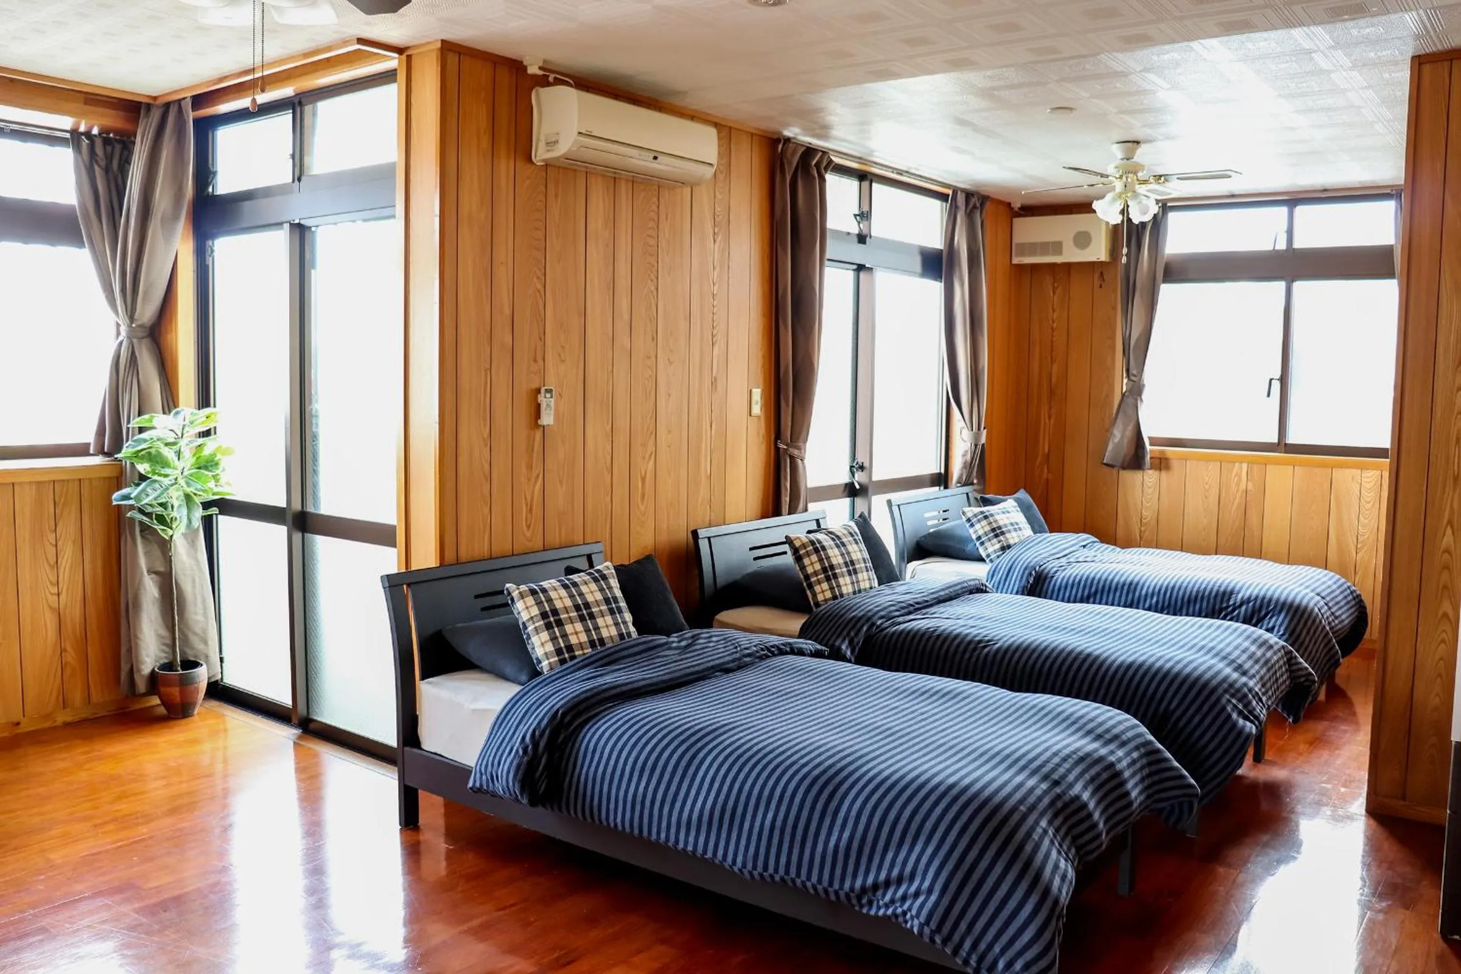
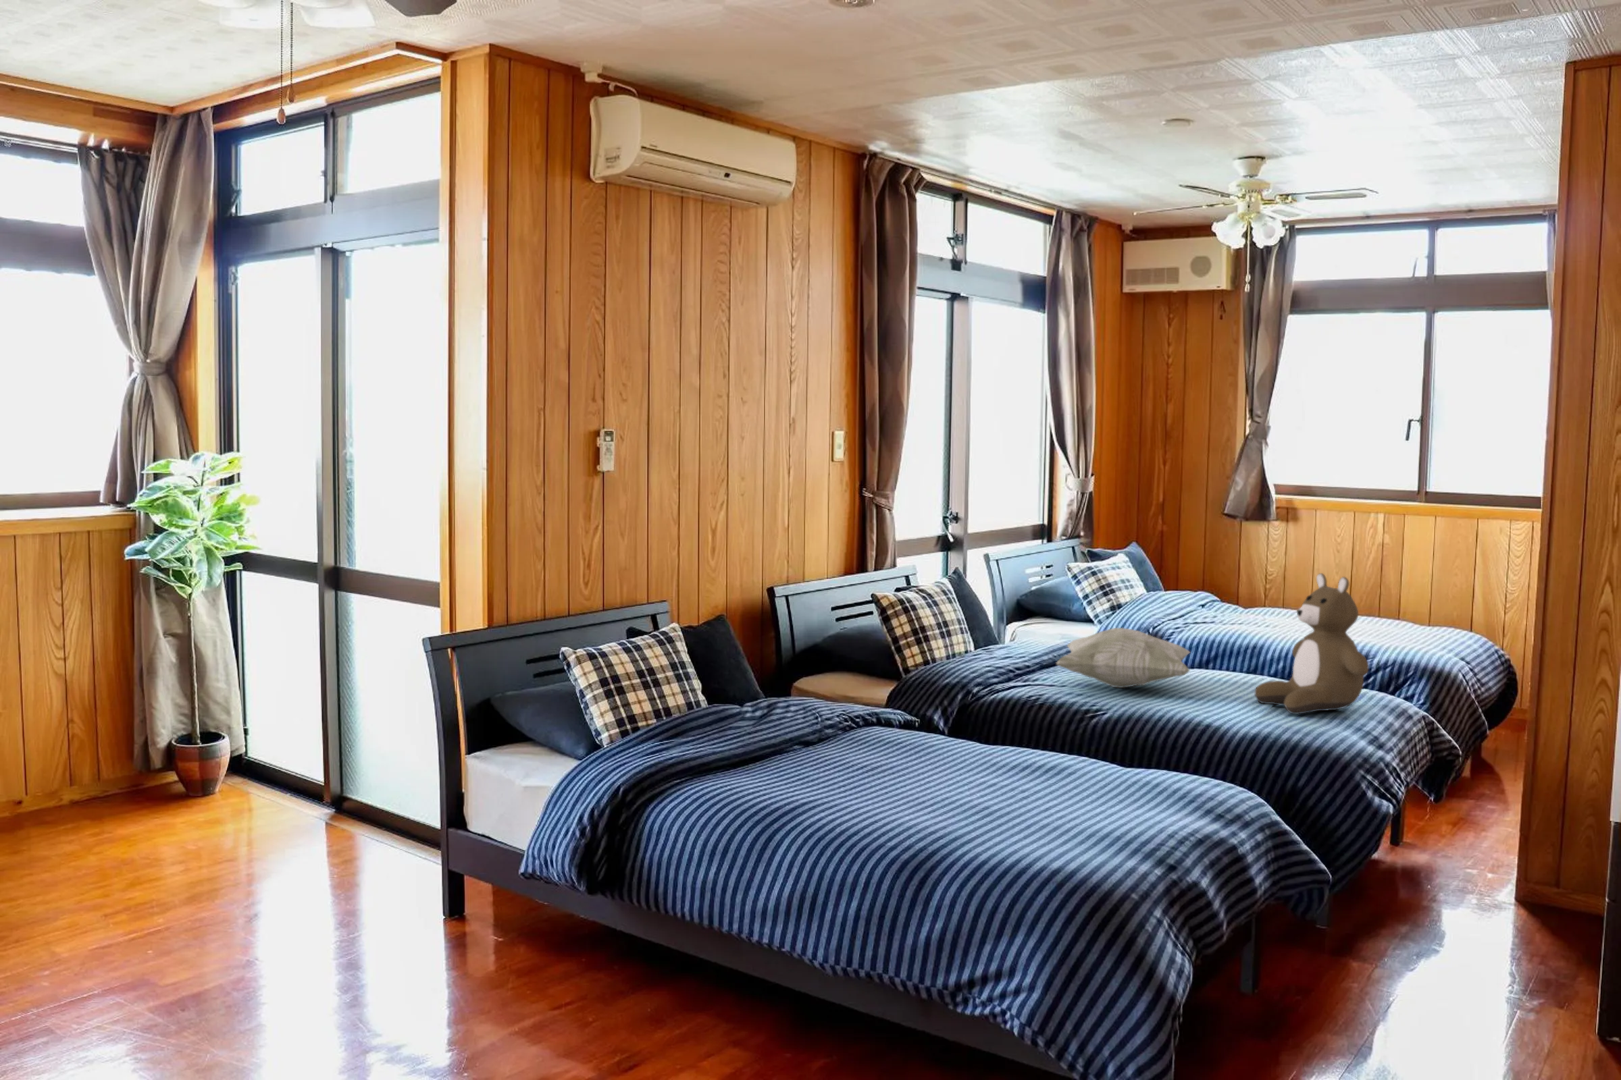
+ teddy bear (1312, 642)
+ decorative pillow (1124, 657)
